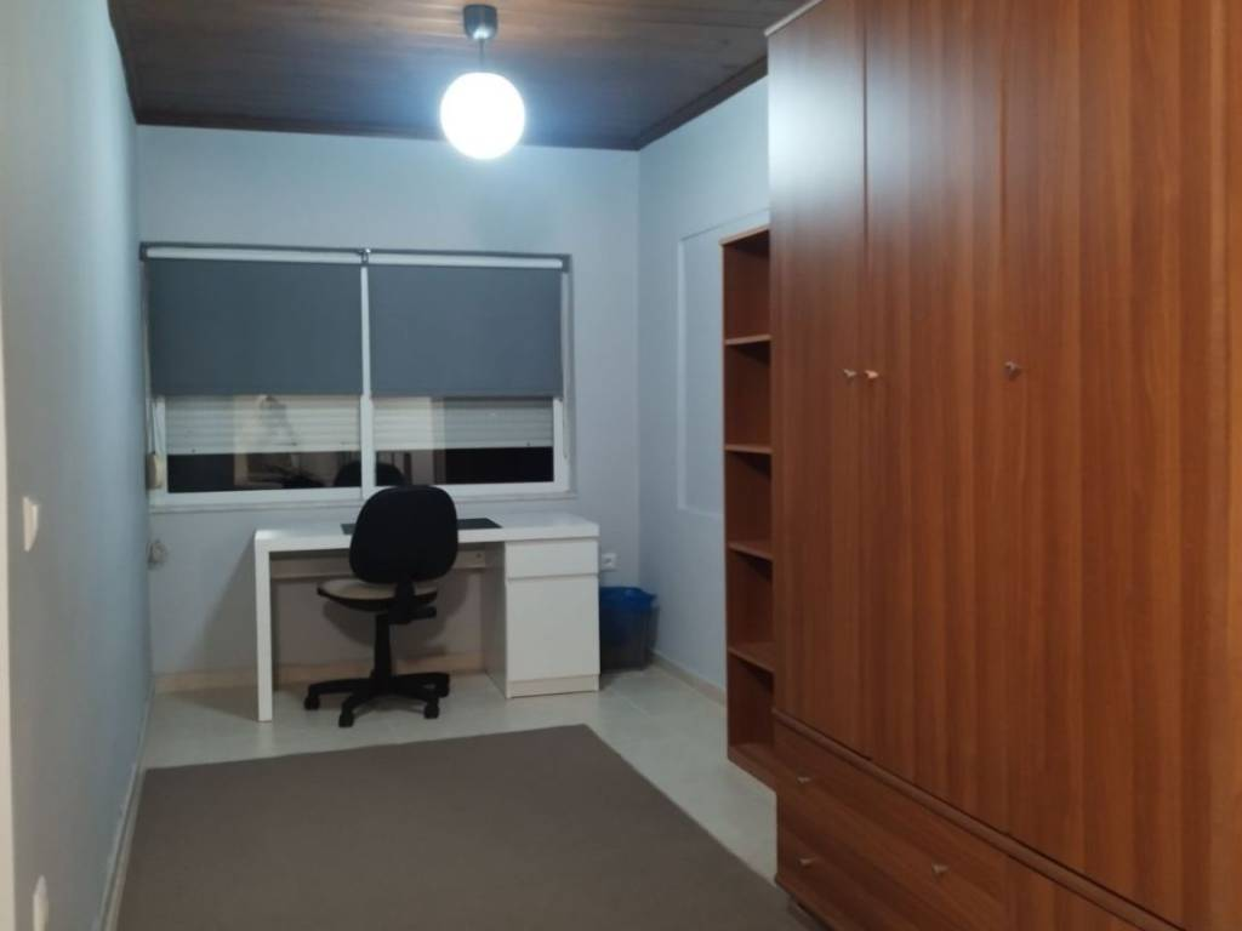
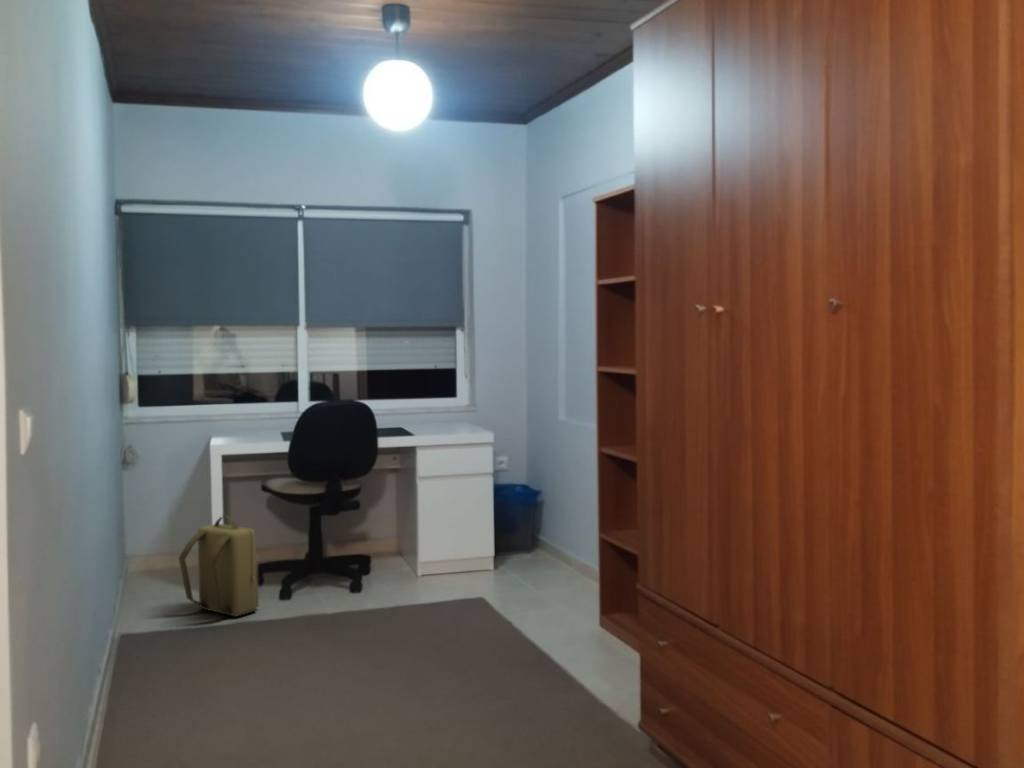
+ backpack (222, 565)
